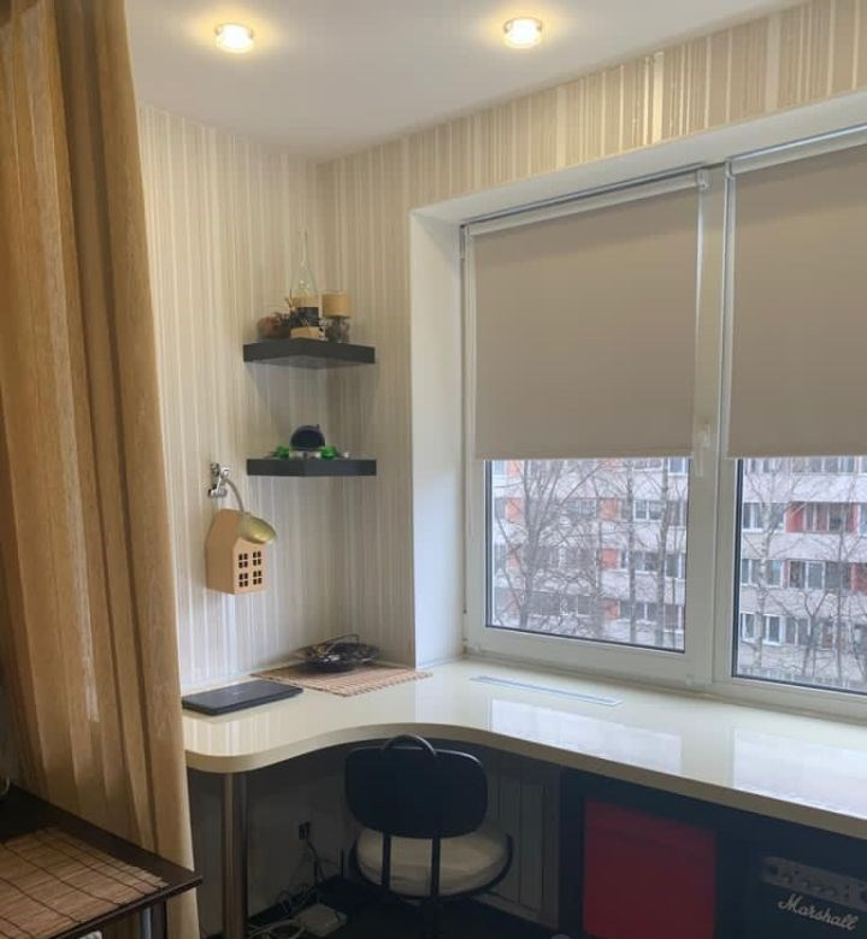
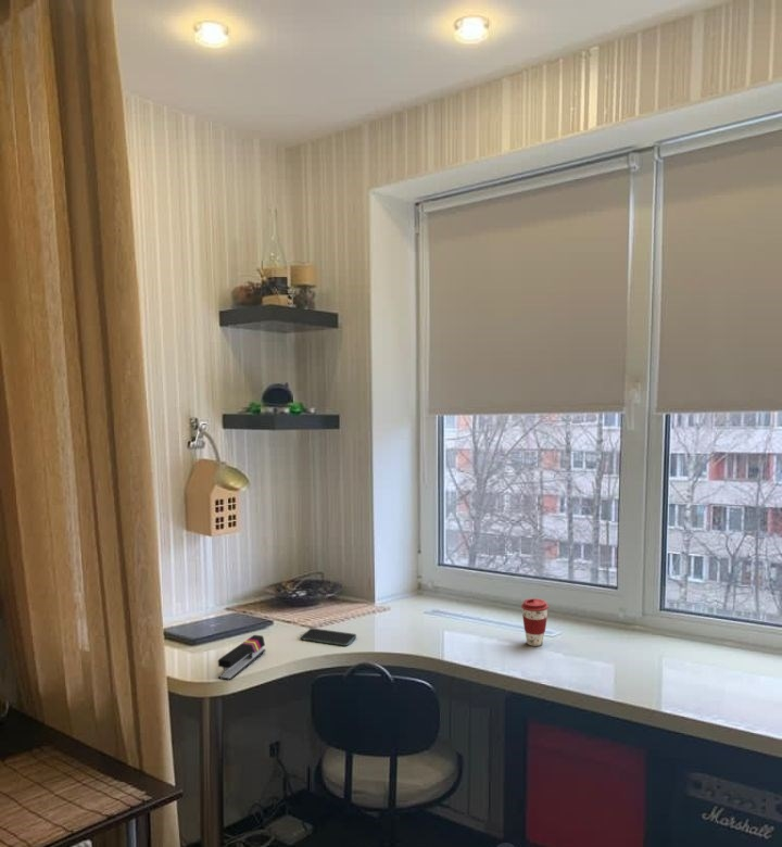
+ stapler (242, 655)
+ smartphone (328, 636)
+ coffee cup (534, 622)
